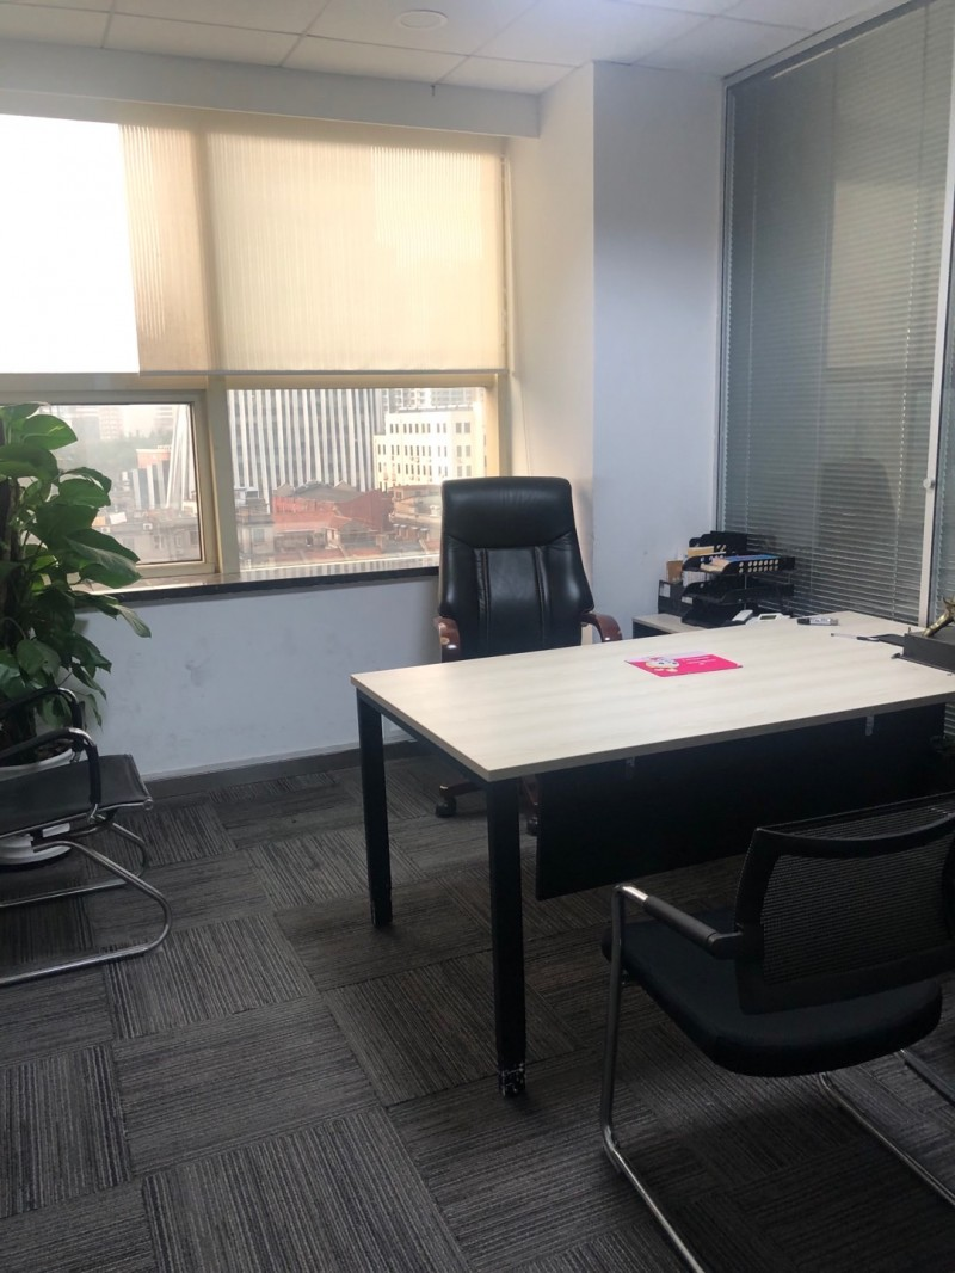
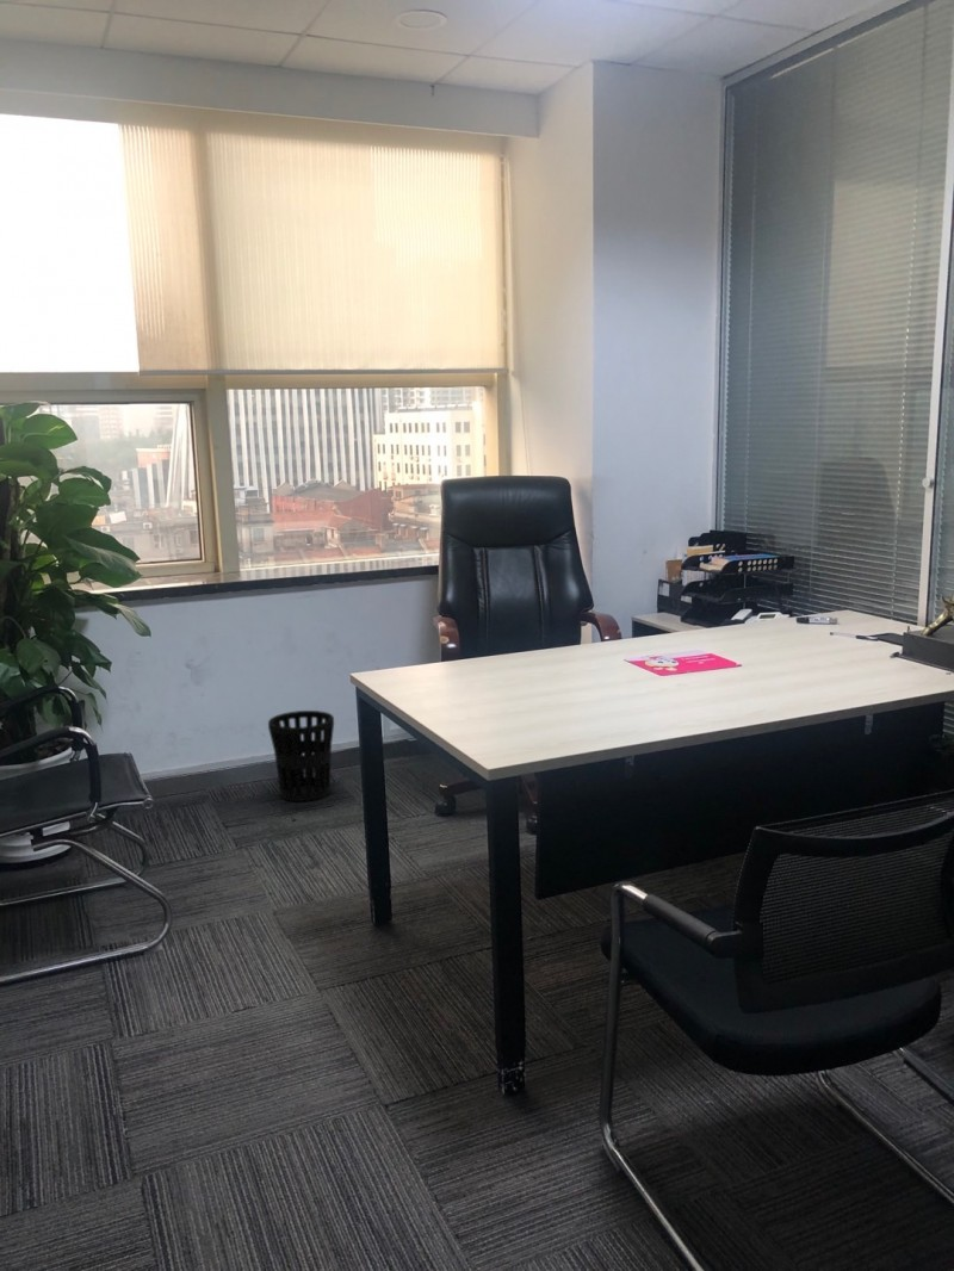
+ wastebasket (303, 756)
